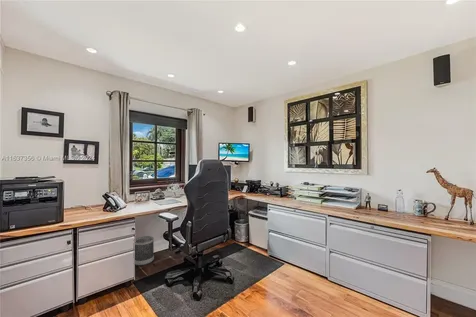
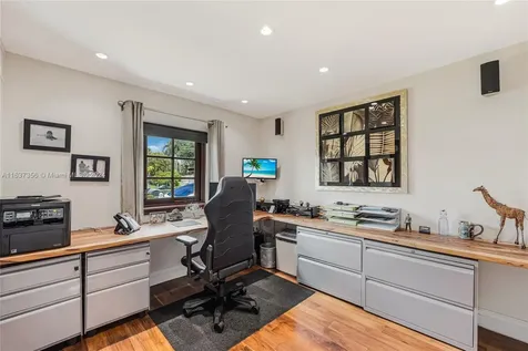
- wastebasket (143, 250)
